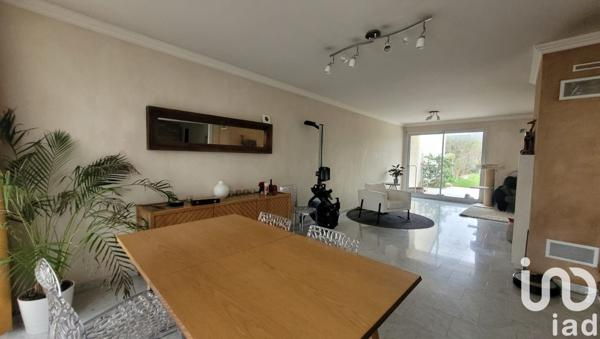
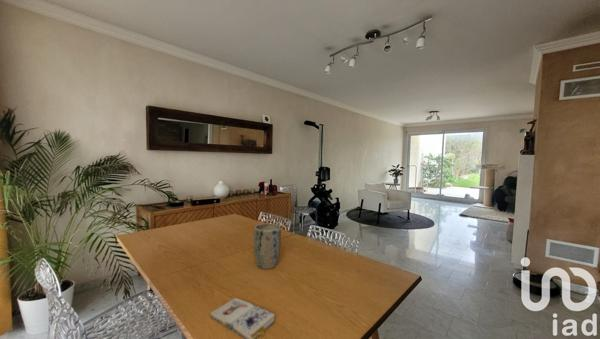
+ plant pot (267, 245)
+ paperback book (246, 316)
